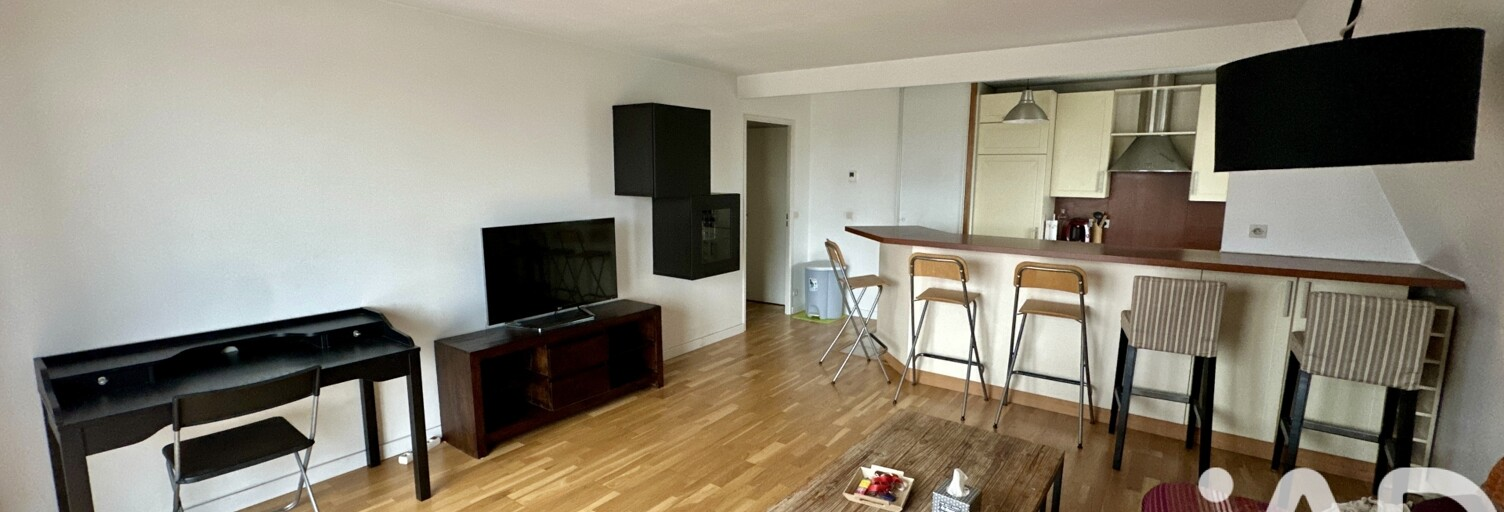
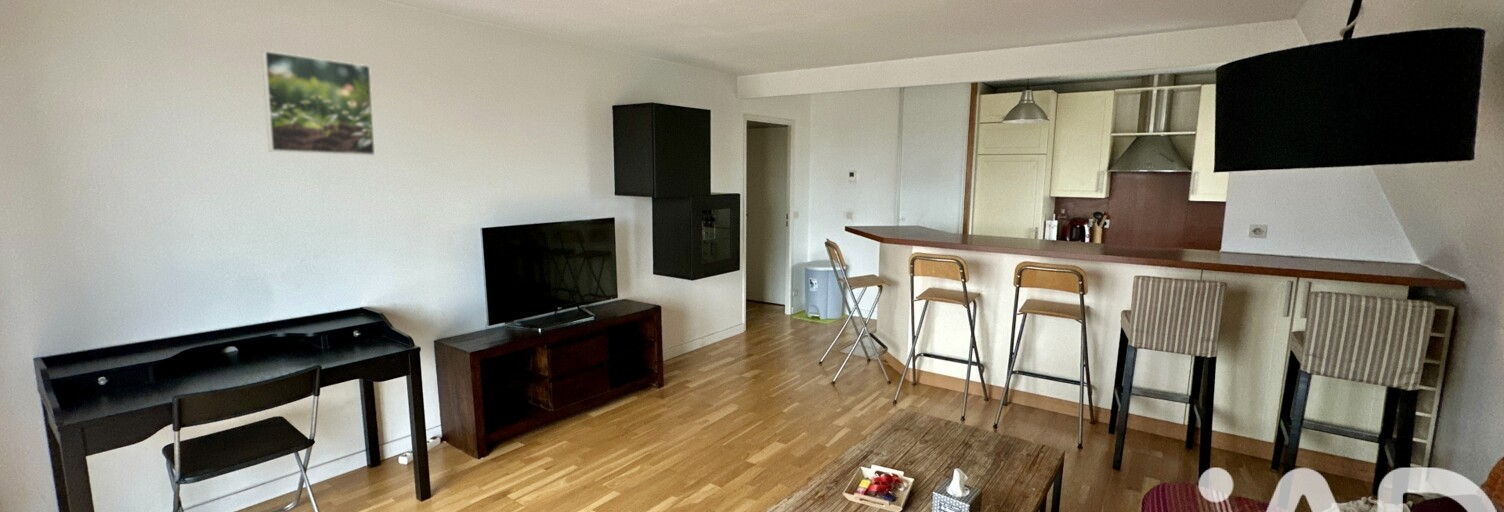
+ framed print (321, 106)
